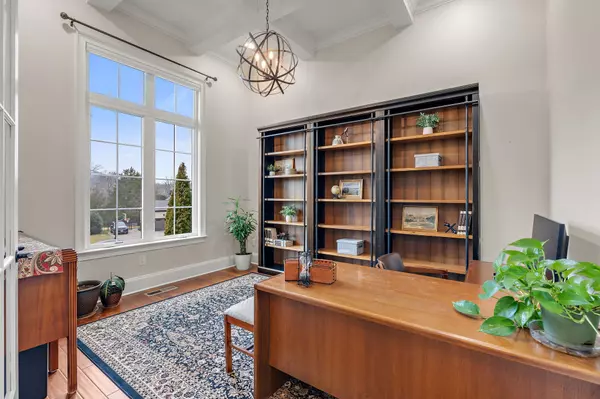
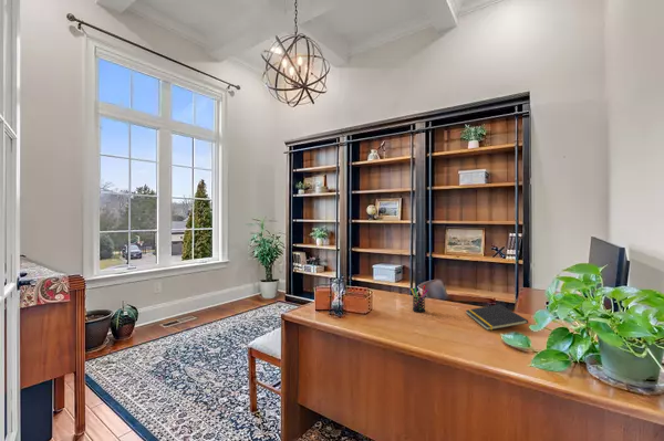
+ notepad (494, 316)
+ pen holder (418, 297)
